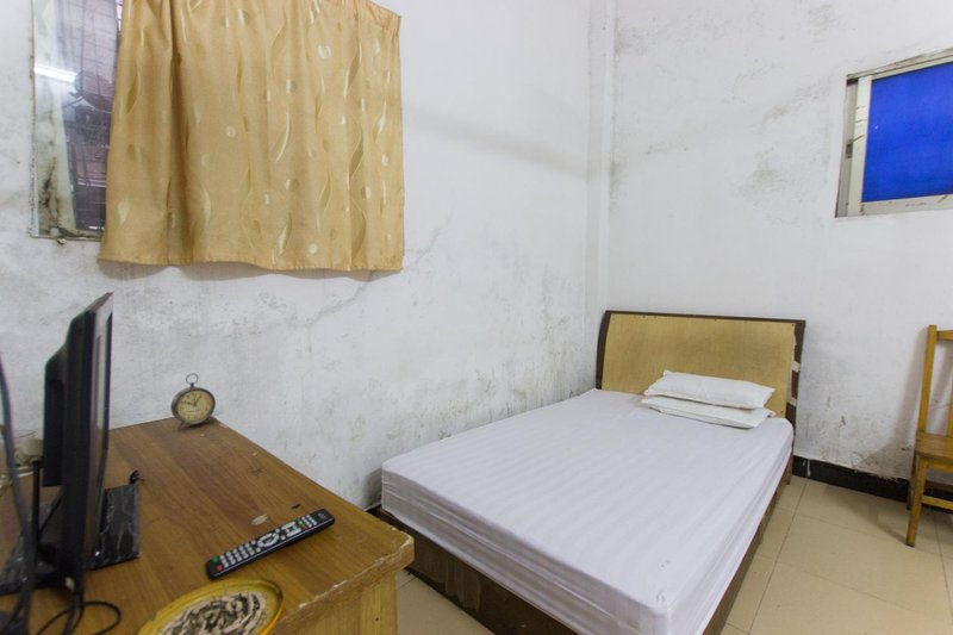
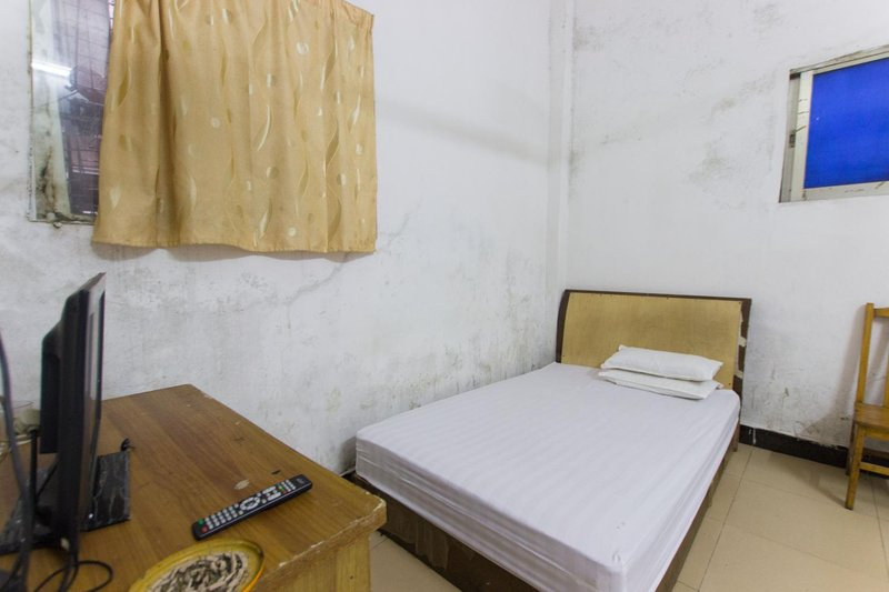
- alarm clock (193, 399)
